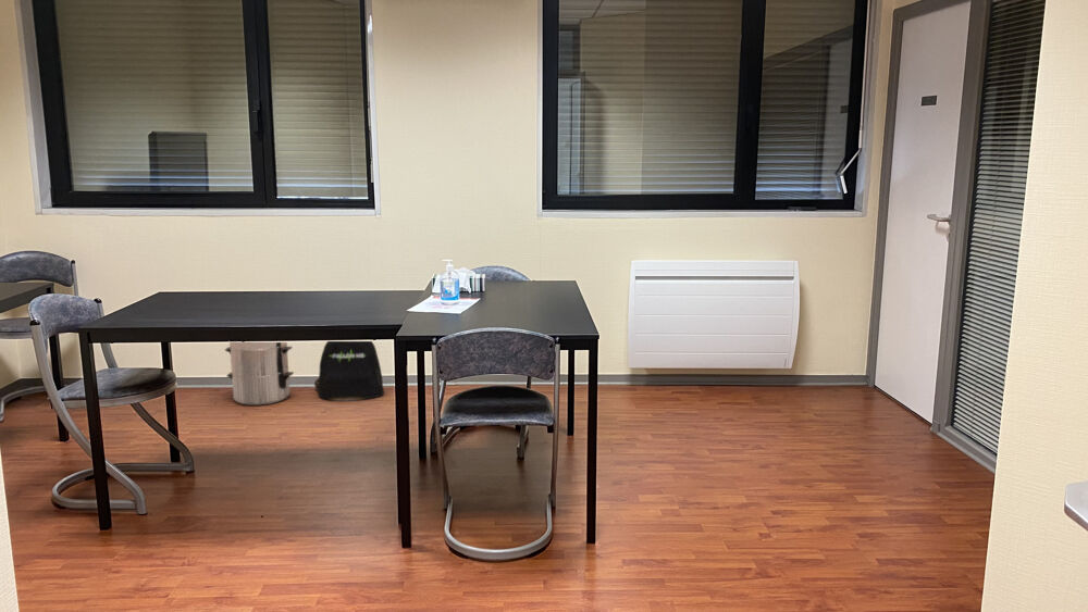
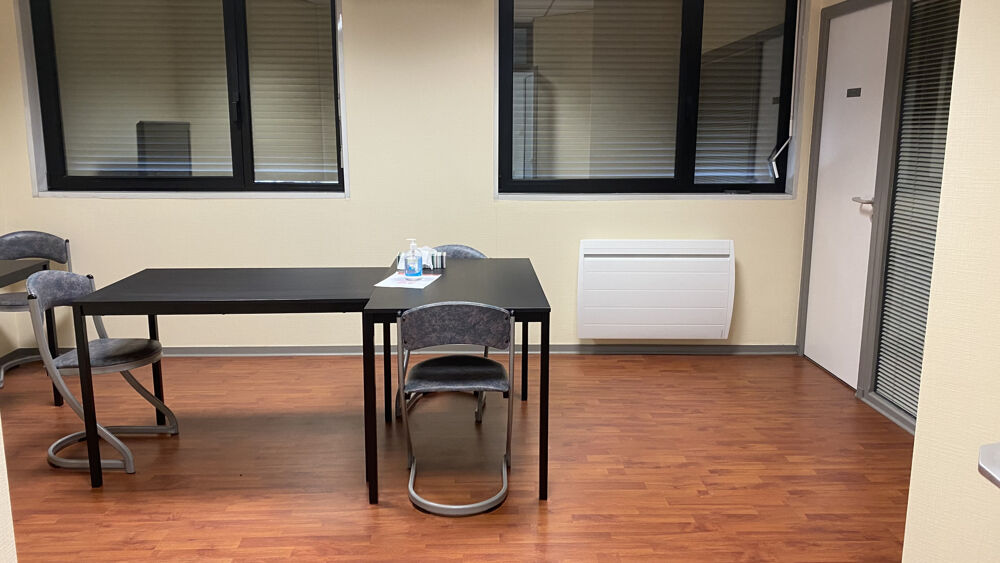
- waste bin (259, 358)
- backpack (345, 361)
